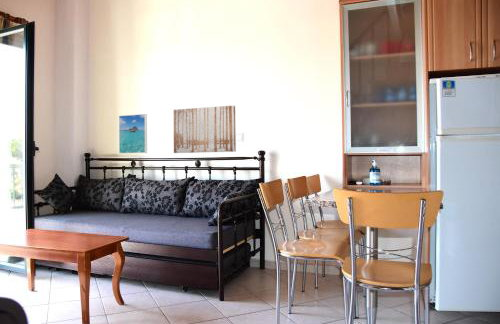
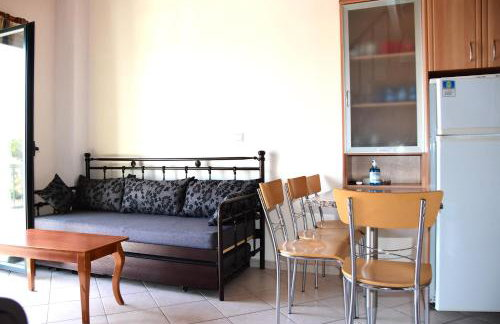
- wall art (203, 130)
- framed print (132, 134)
